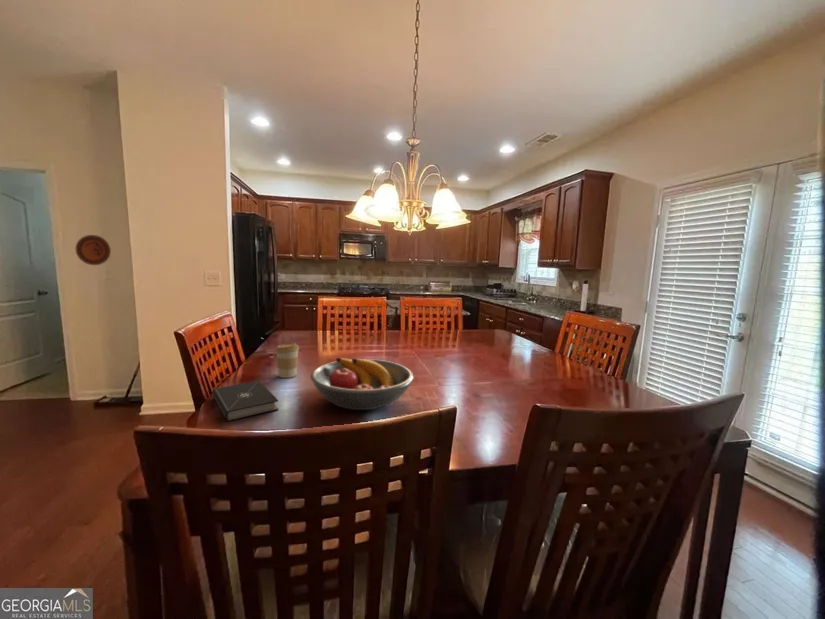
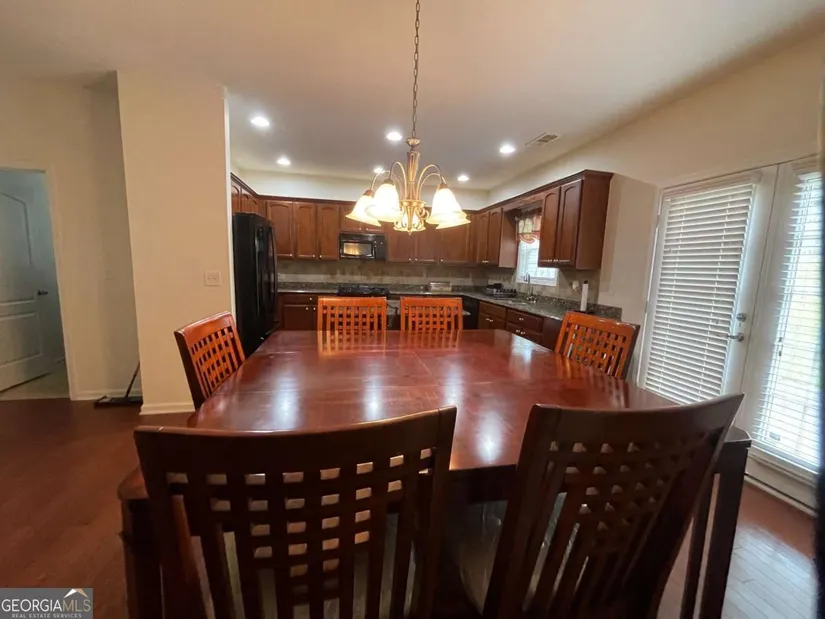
- coffee cup (287, 359)
- fruit bowl (362, 383)
- book (244, 398)
- decorative plate (93, 250)
